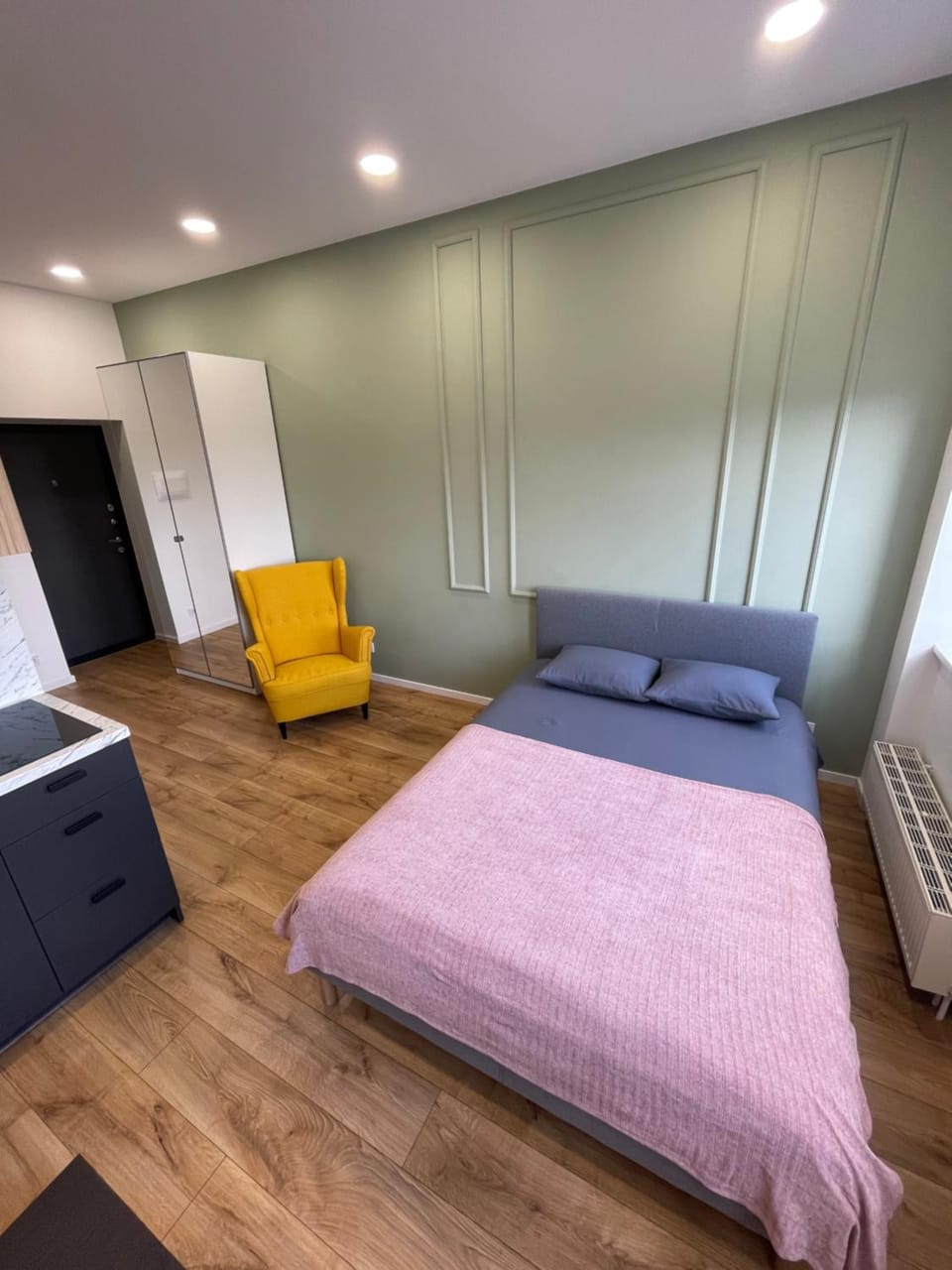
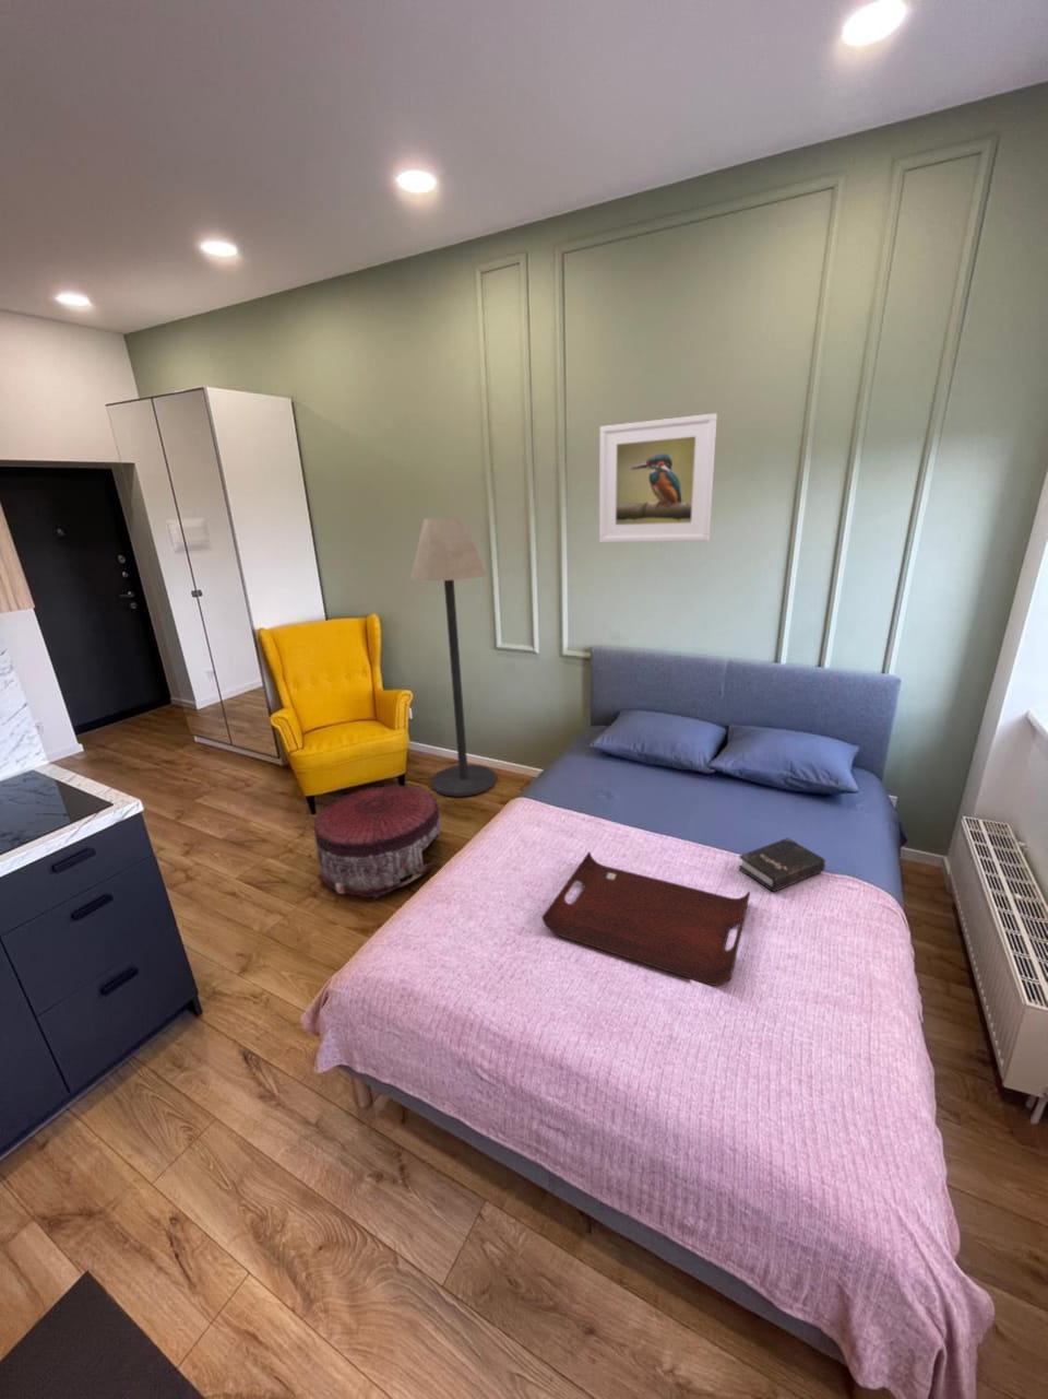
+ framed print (653, 482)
+ floor lamp (455, 659)
+ hardback book (780, 864)
+ pouf (380, 833)
+ serving tray (647, 910)
